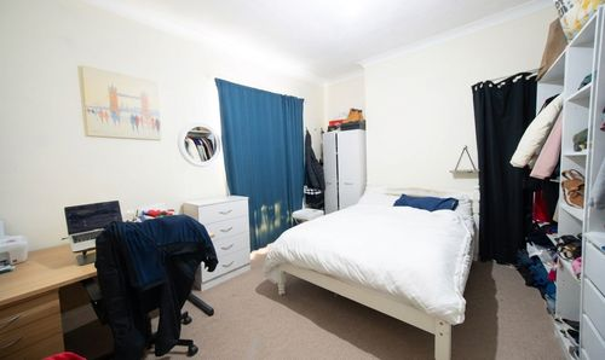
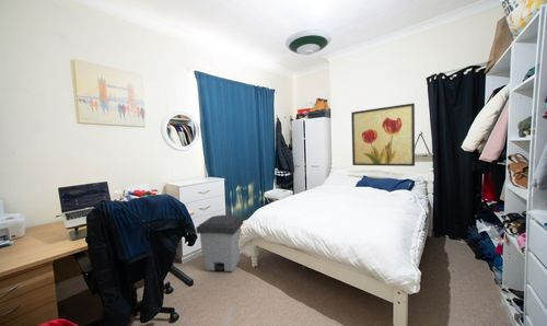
+ wall art (381, 137)
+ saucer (307, 47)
+ trash can (222, 242)
